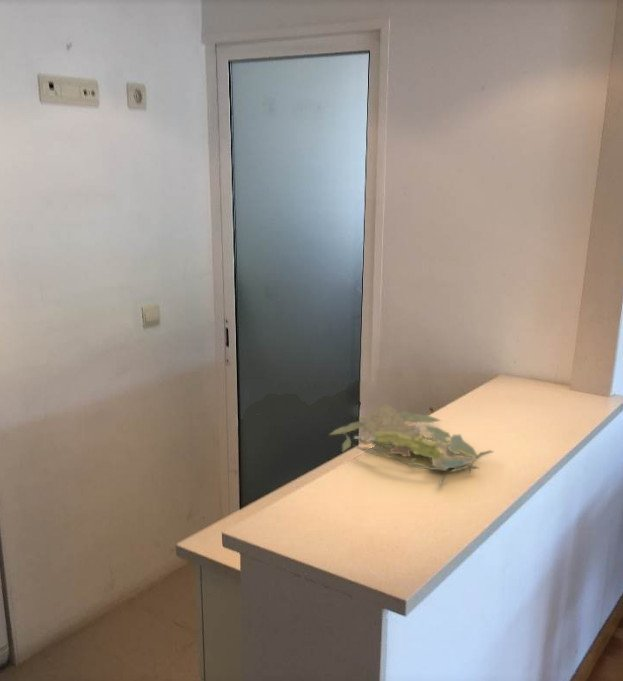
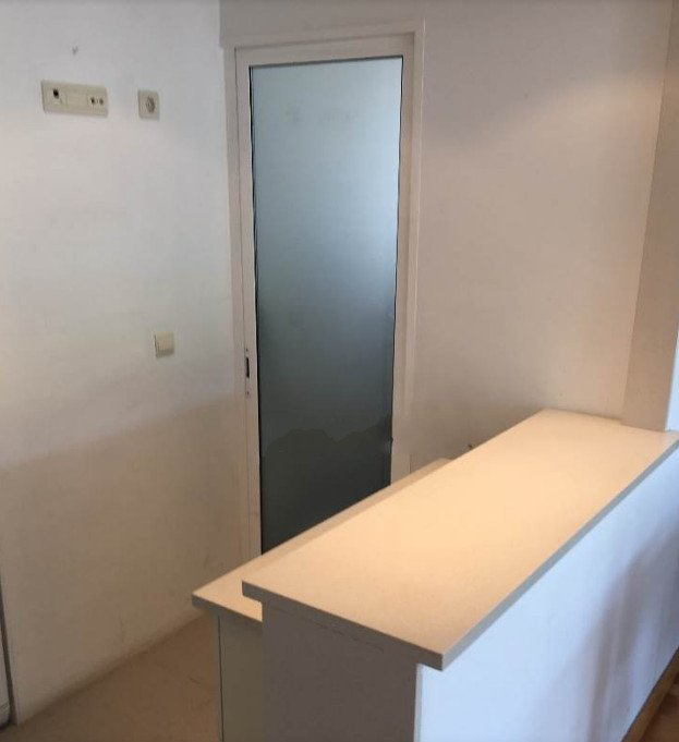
- plant (412, 436)
